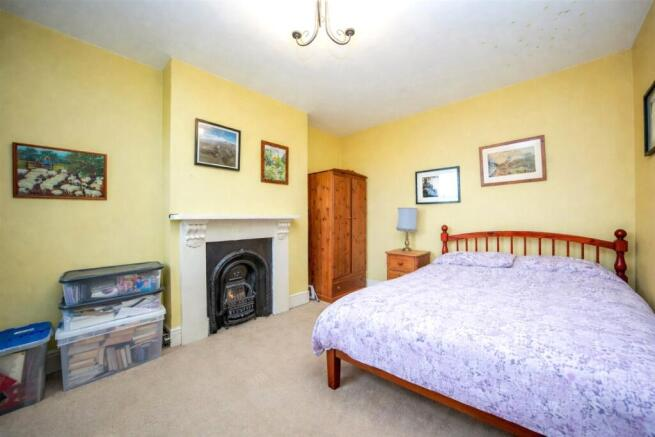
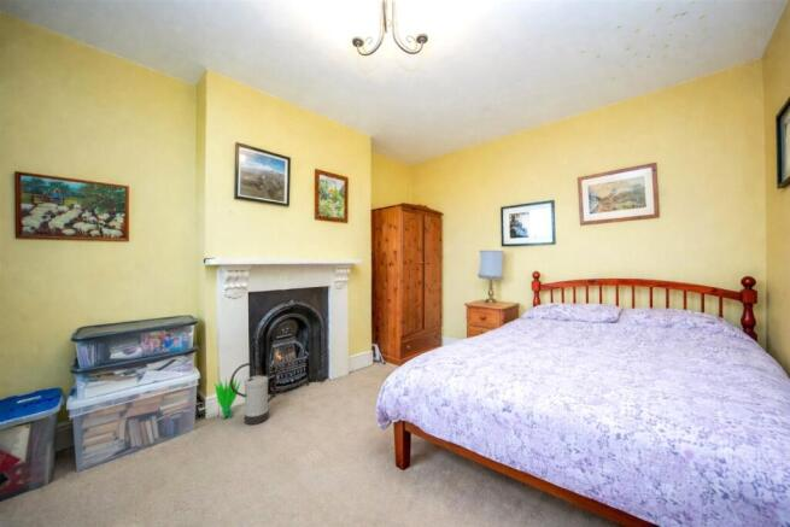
+ watering can (257, 390)
+ decorative plant (227, 397)
